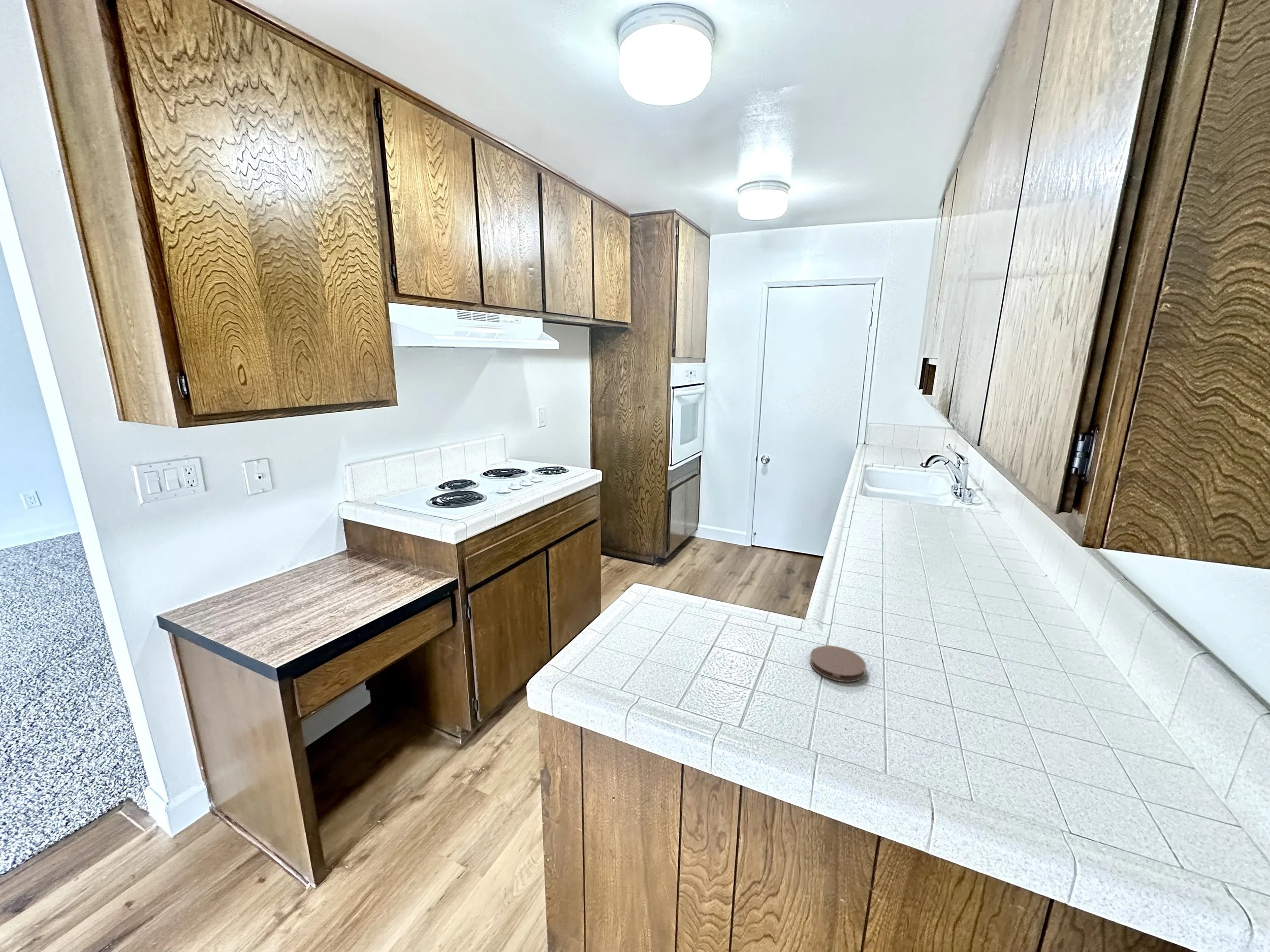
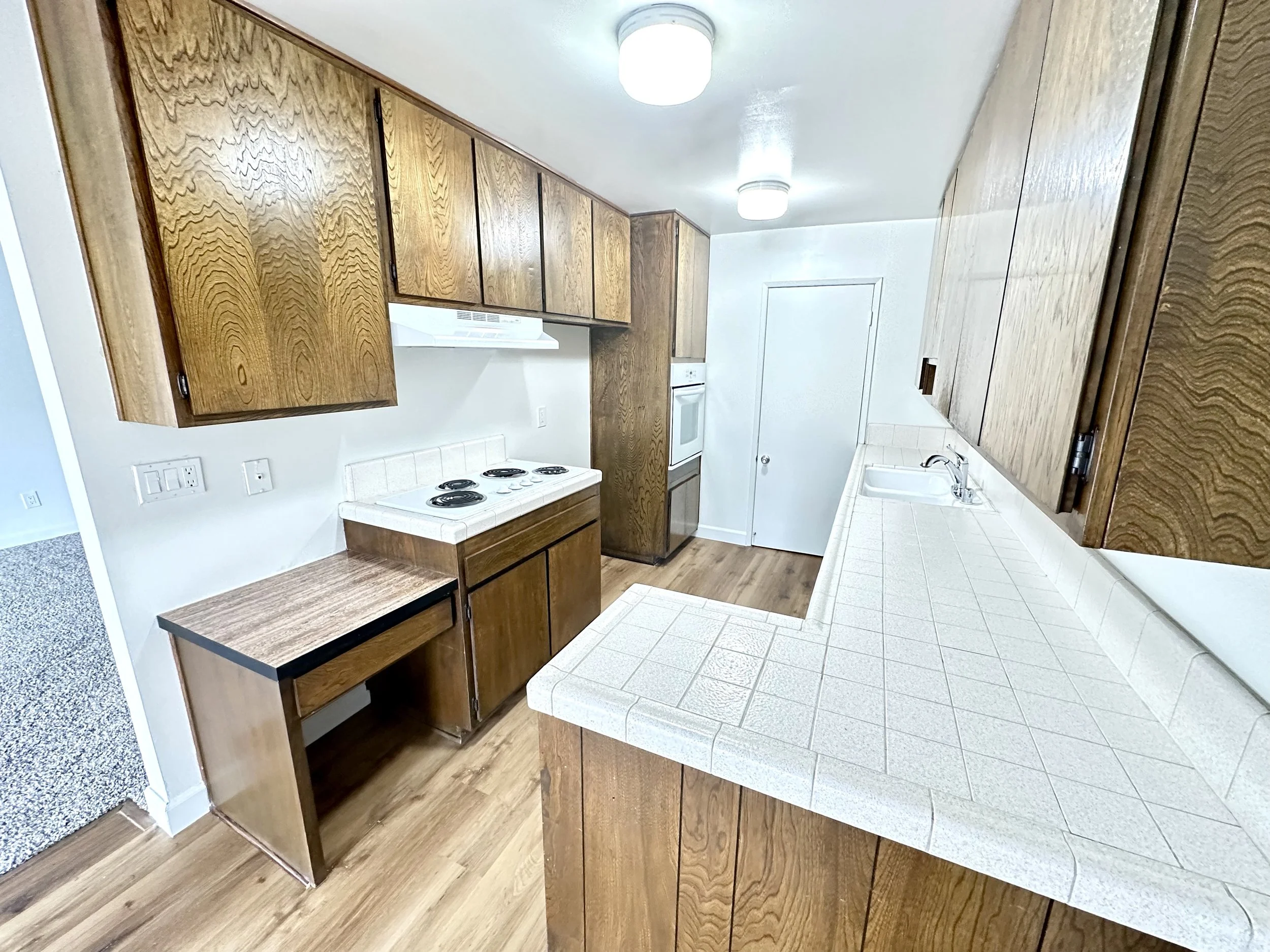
- coaster (837, 663)
